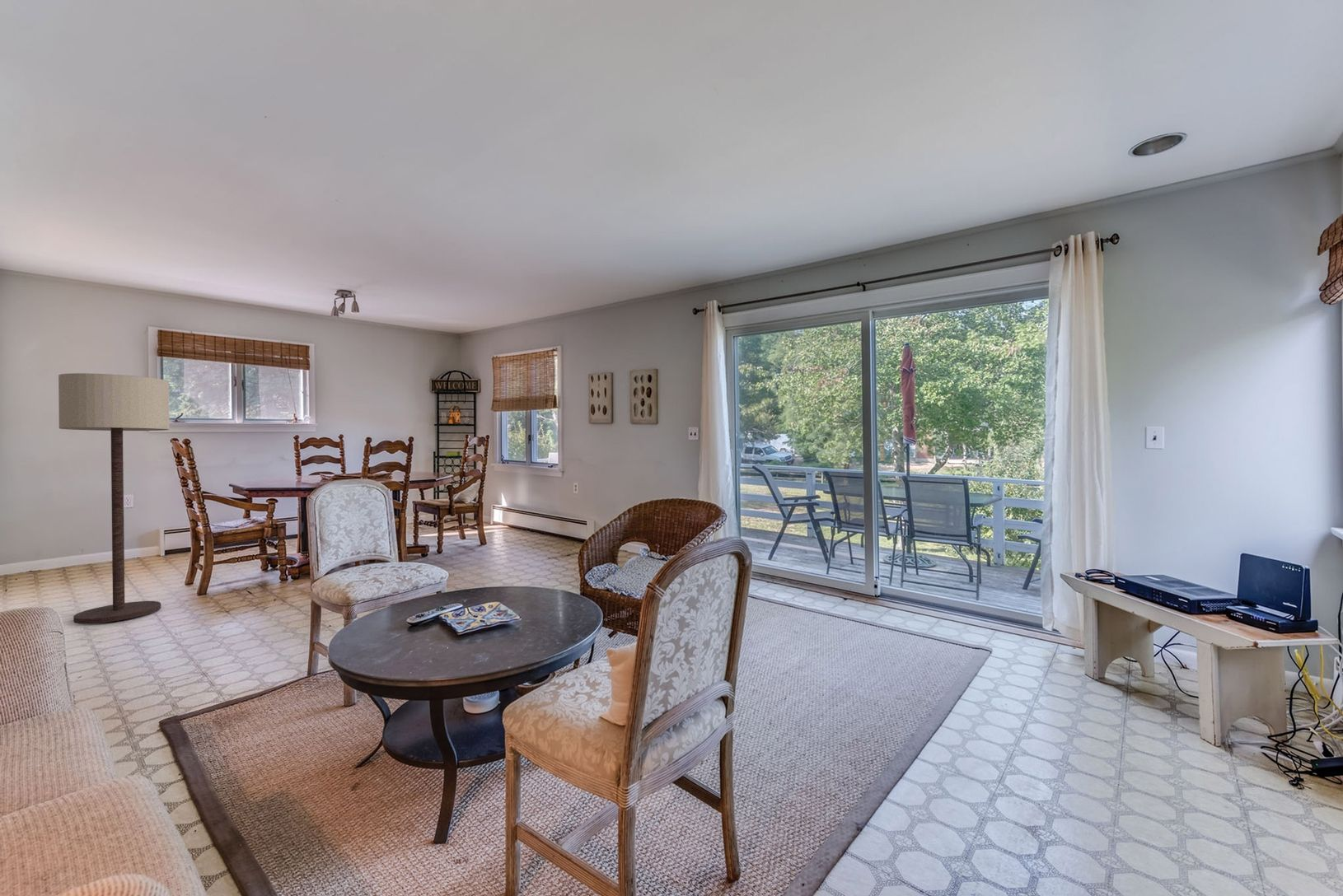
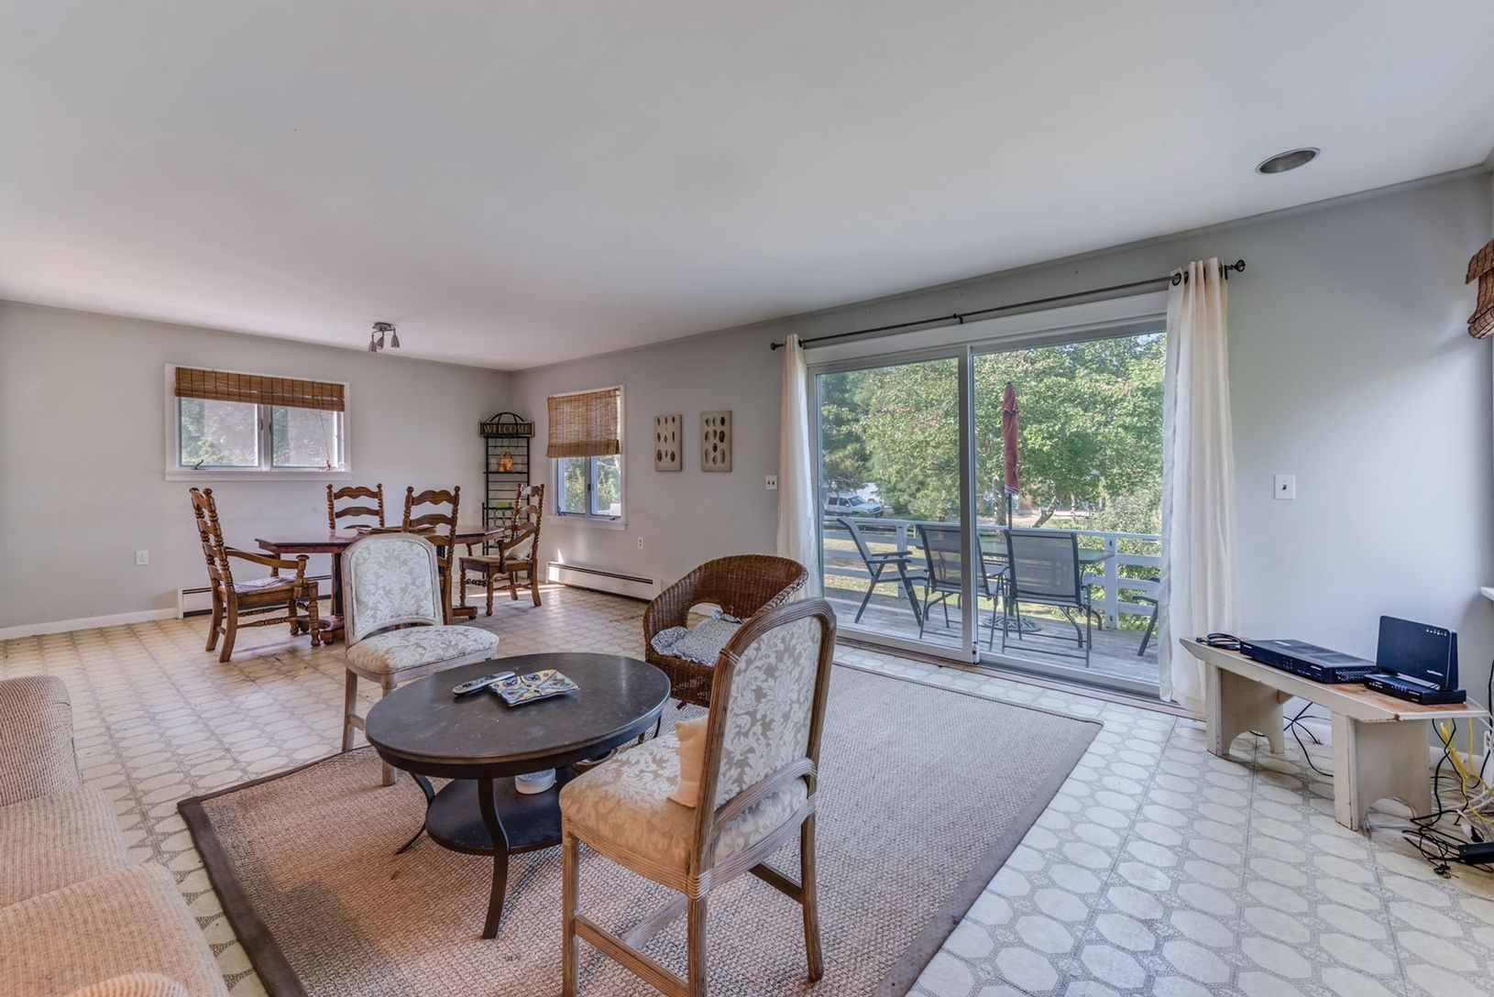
- floor lamp (117, 496)
